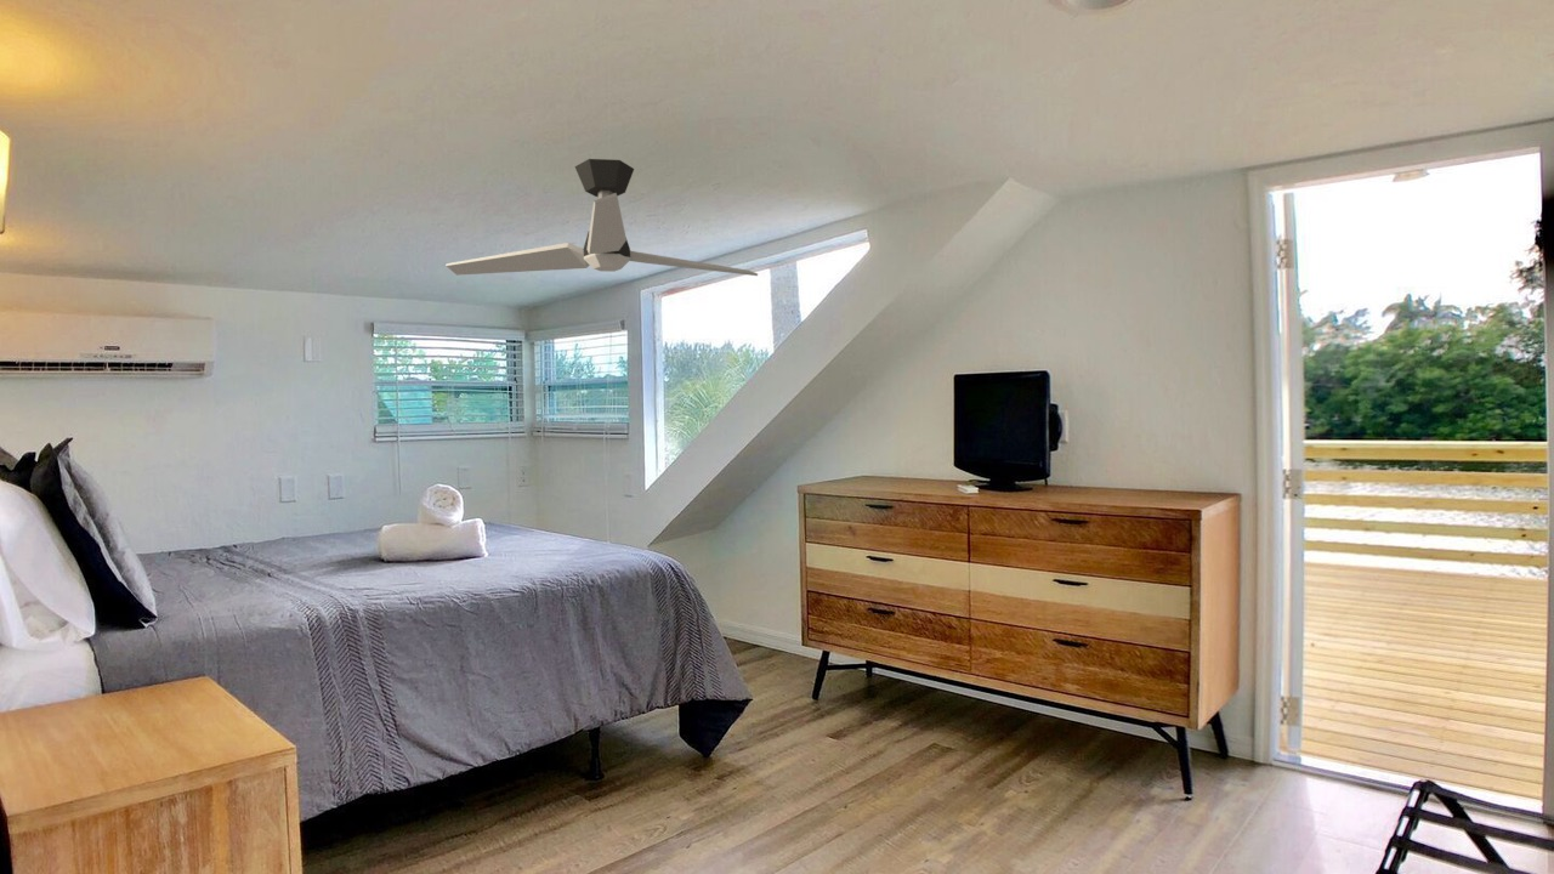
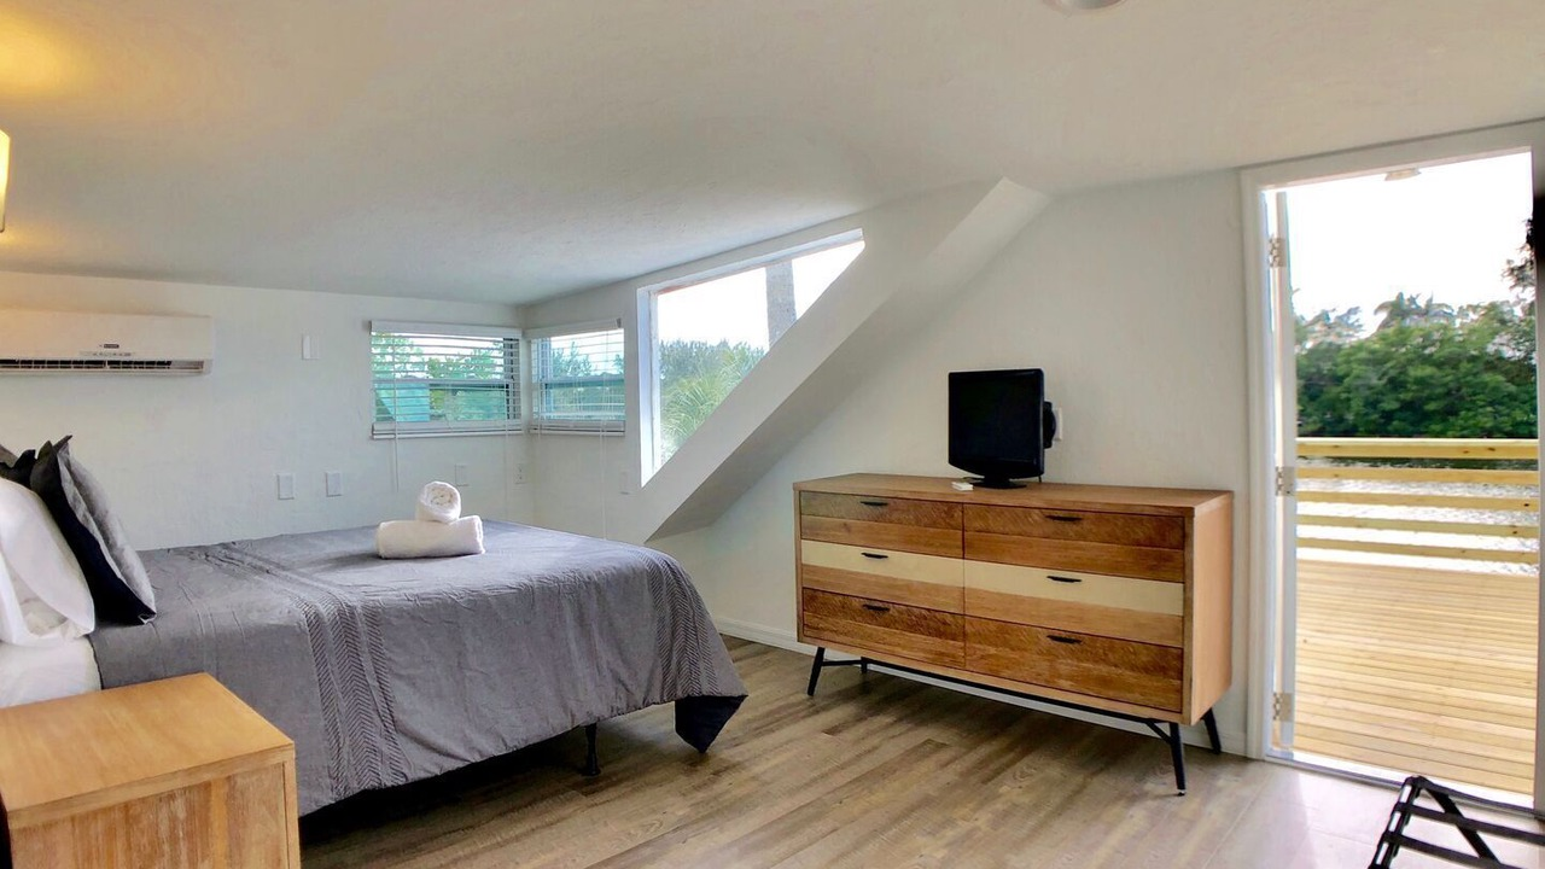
- ceiling fan (605, 205)
